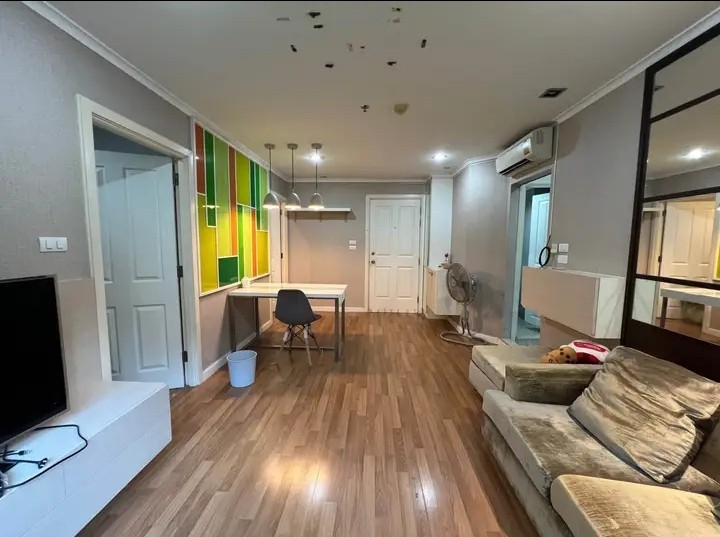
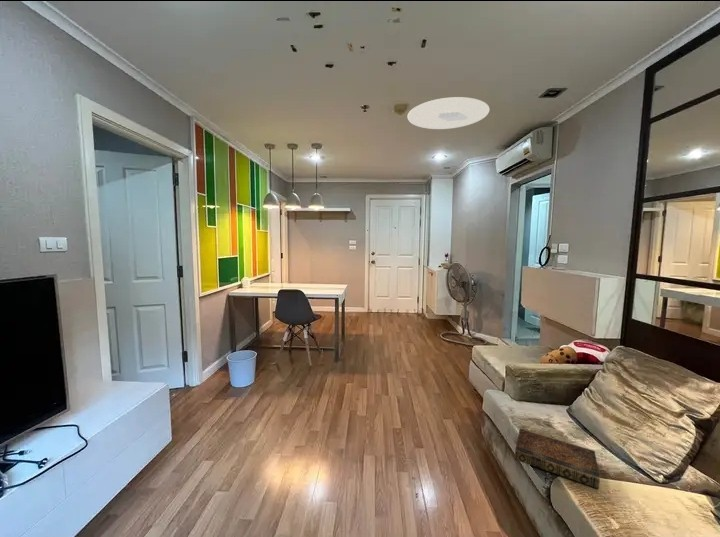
+ ceiling light (447, 111)
+ book (554, 455)
